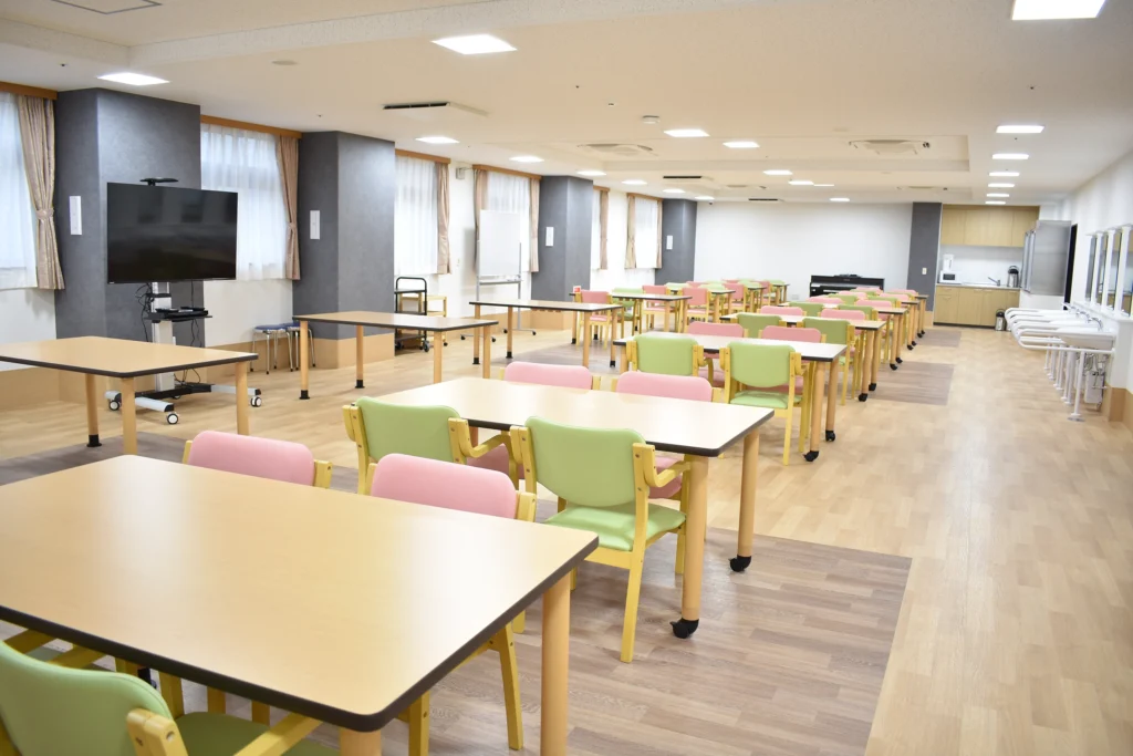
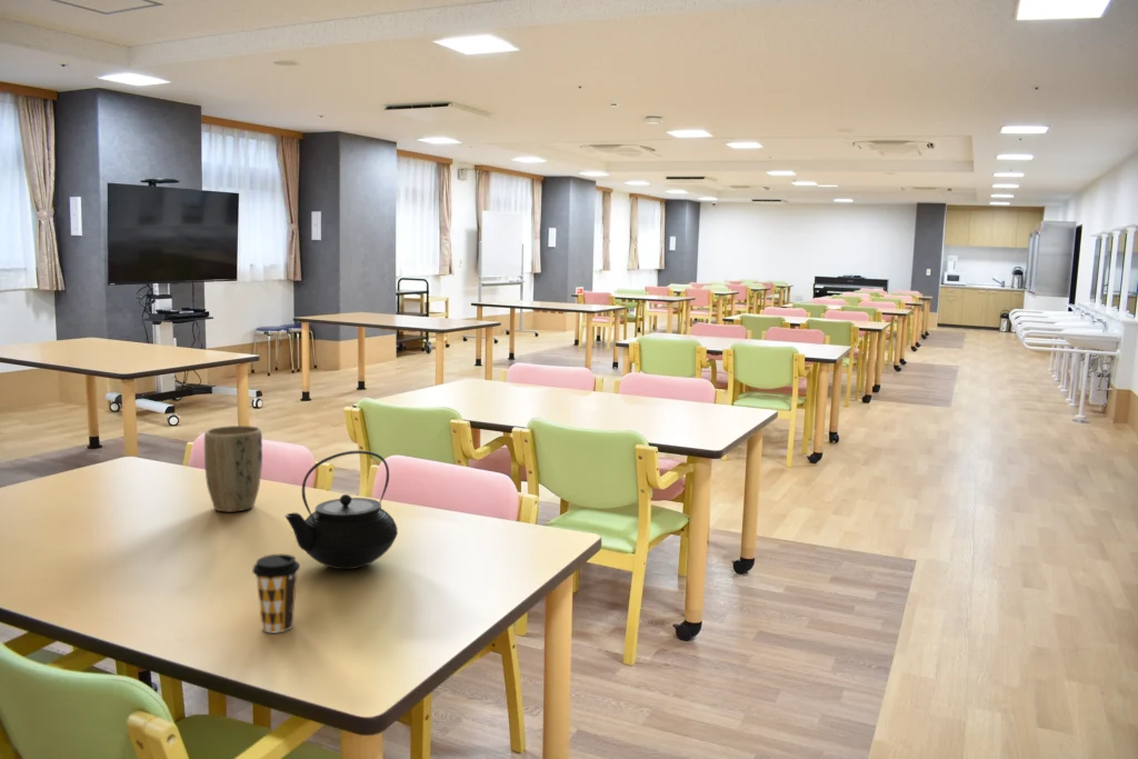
+ plant pot (233, 468)
+ teapot (341, 510)
+ coffee cup (277, 593)
